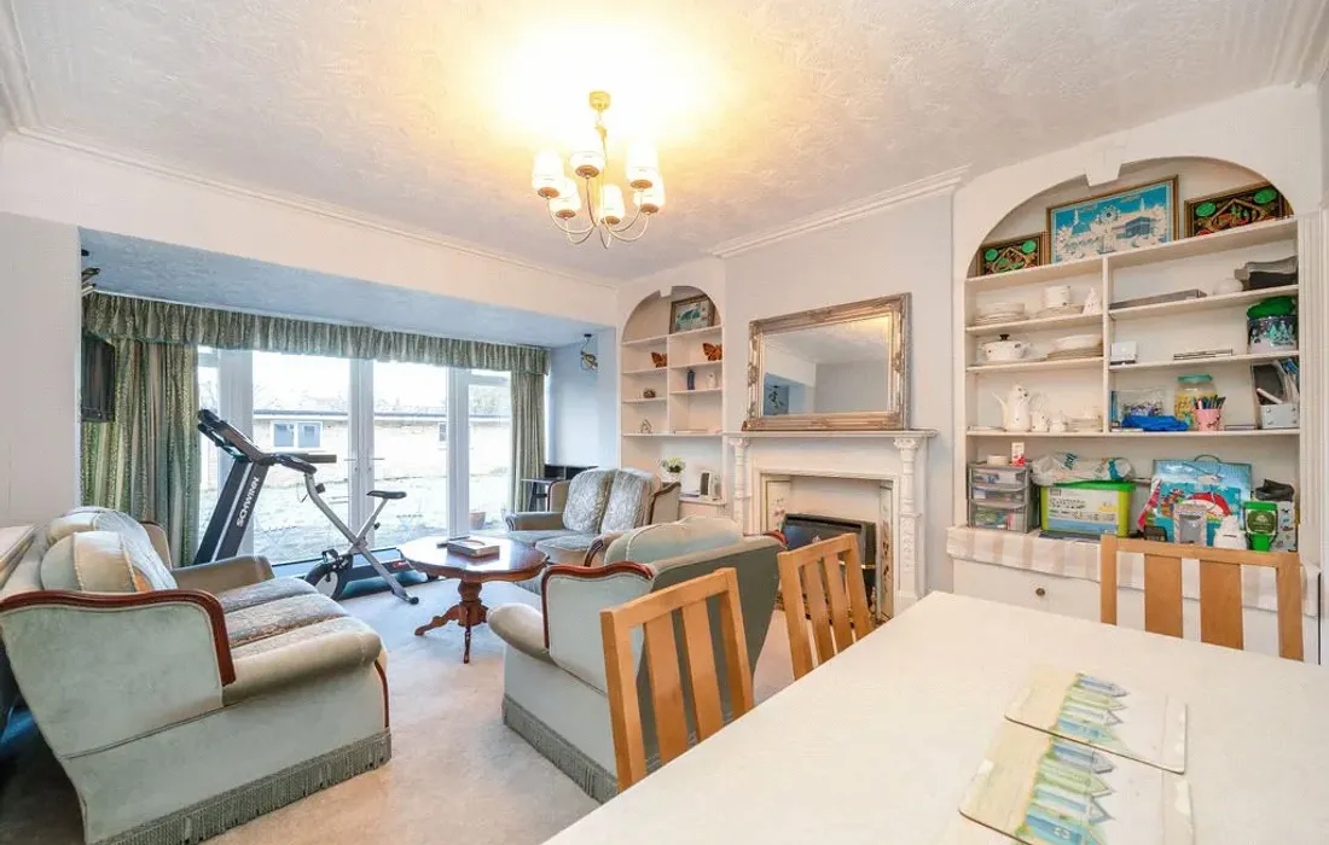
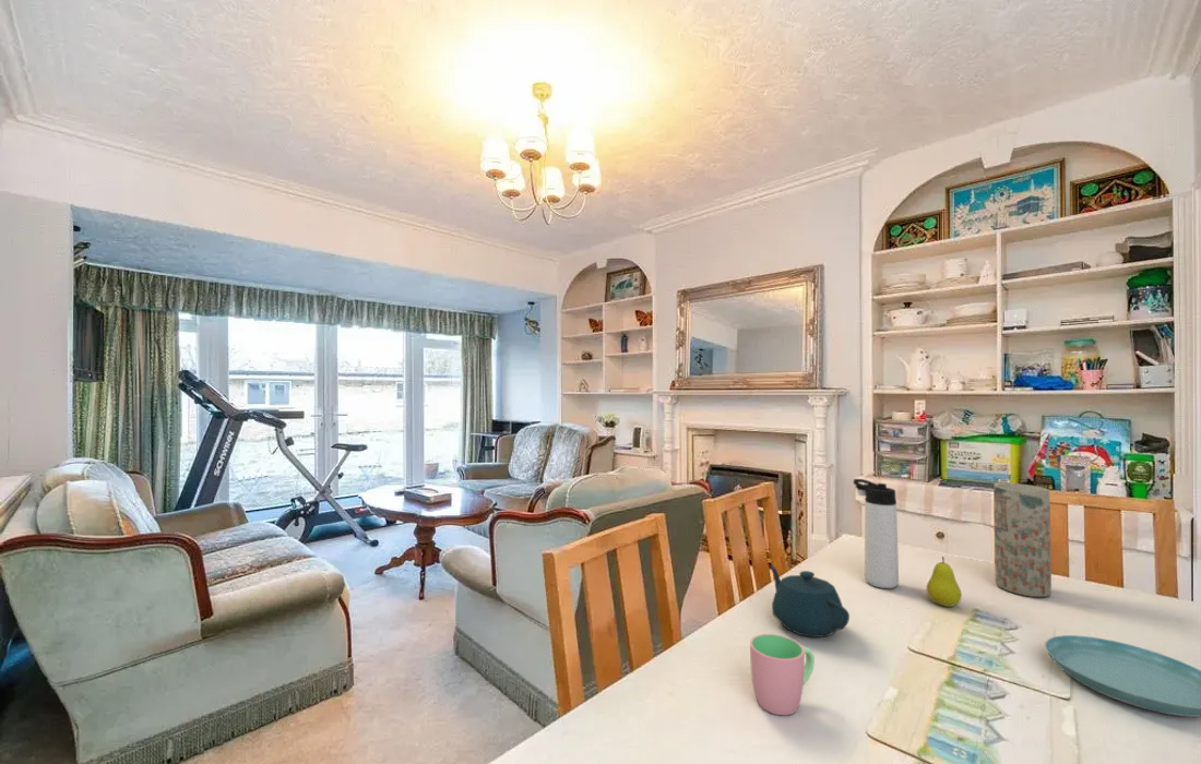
+ vase (1021, 537)
+ fruit (943, 580)
+ cup (784, 672)
+ teapot (805, 598)
+ thermos bottle (875, 532)
+ saucer (1131, 675)
